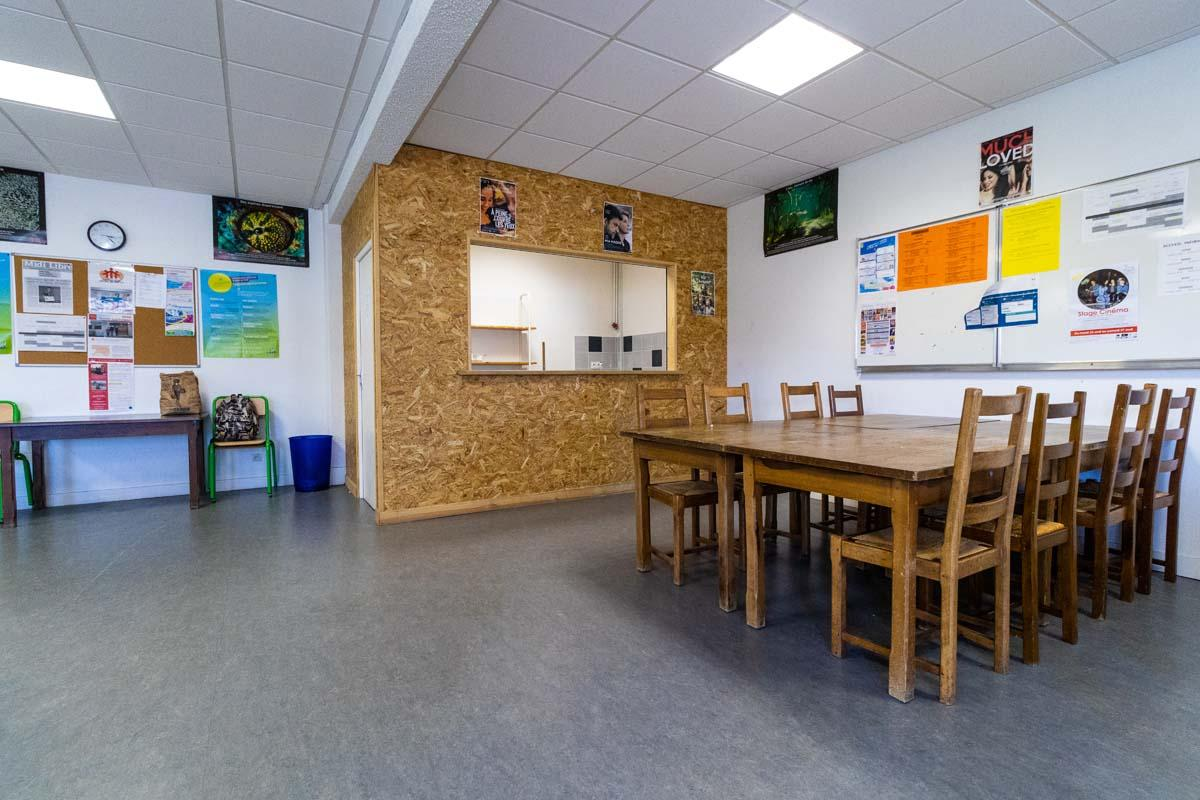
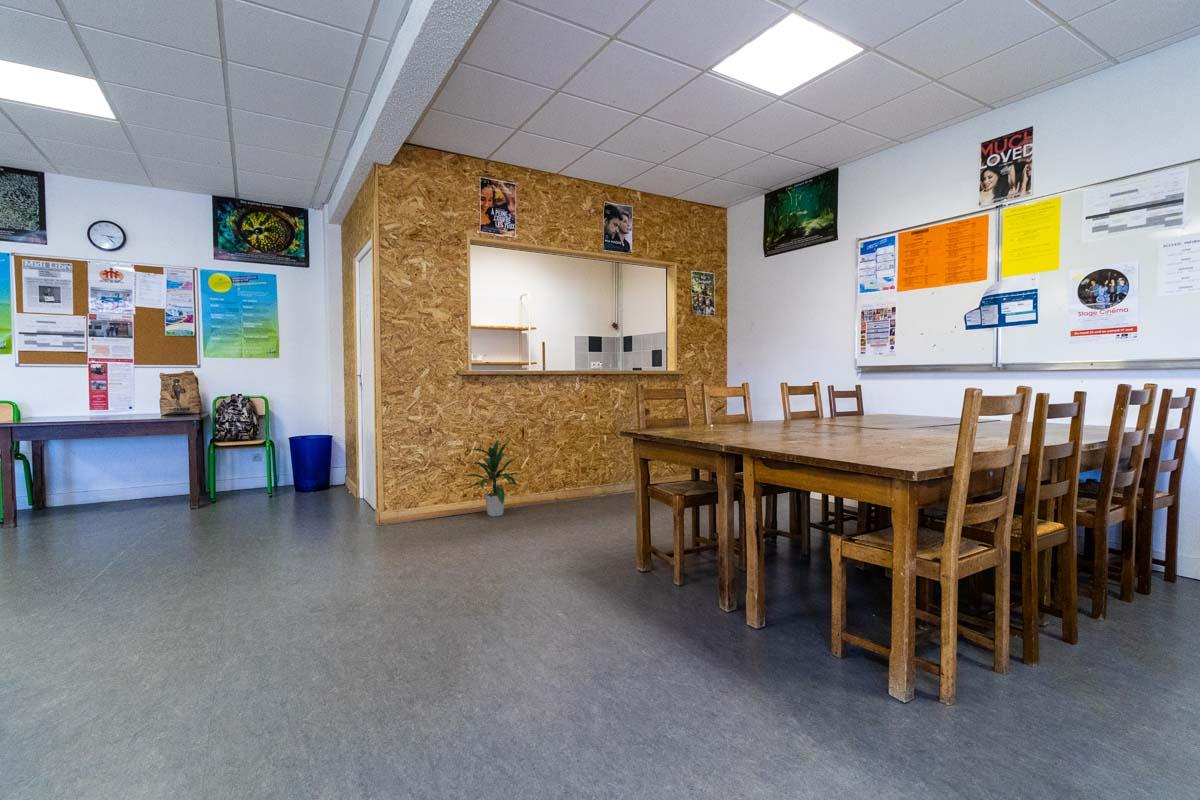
+ indoor plant (494, 477)
